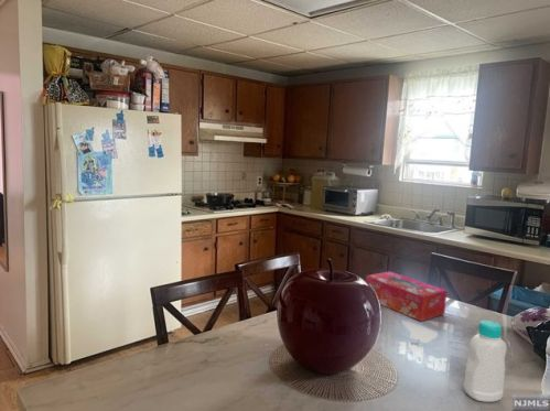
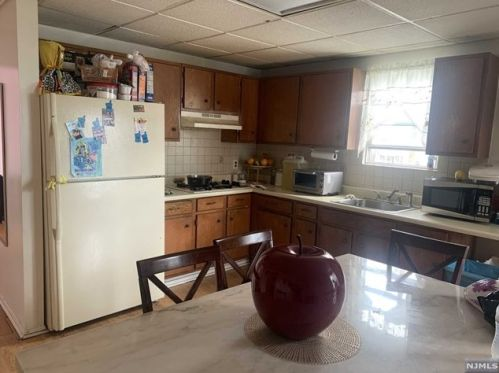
- bottle (486, 359)
- tissue box (403, 293)
